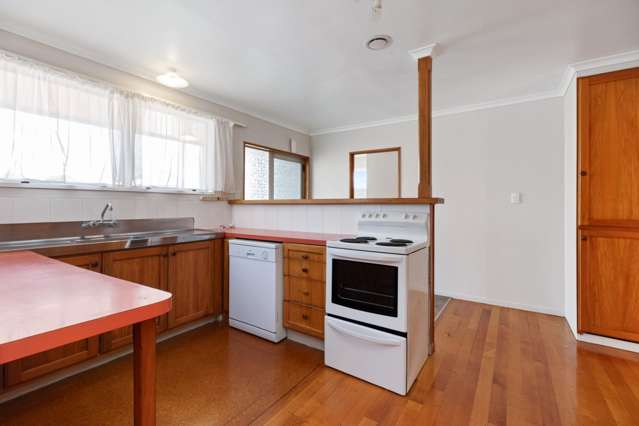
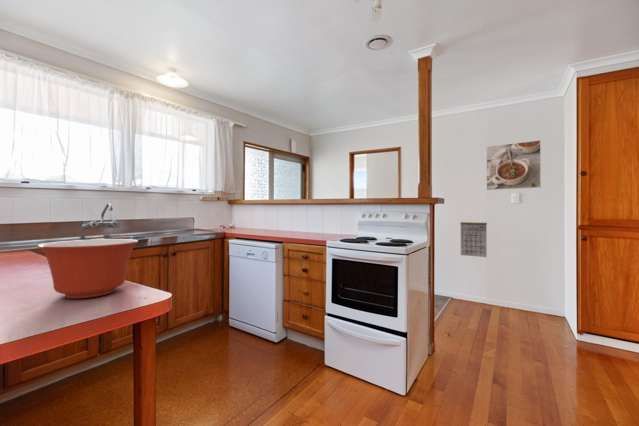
+ calendar (473, 235)
+ mixing bowl (91, 267)
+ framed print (512, 166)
